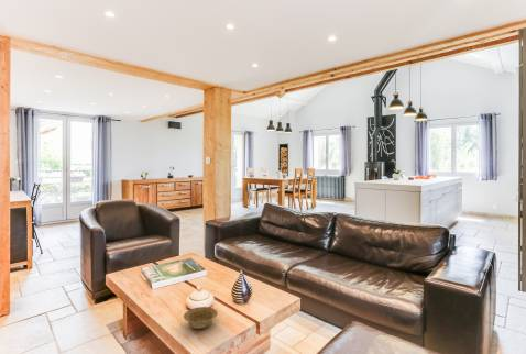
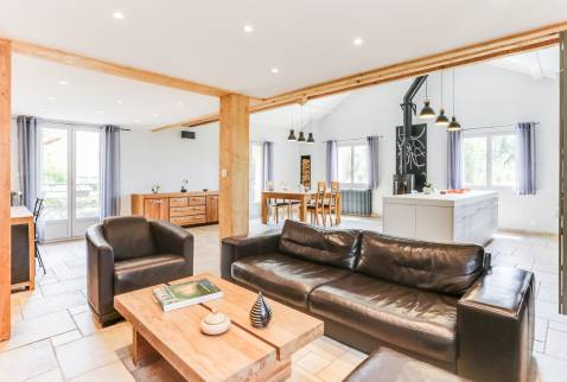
- bowl (200, 319)
